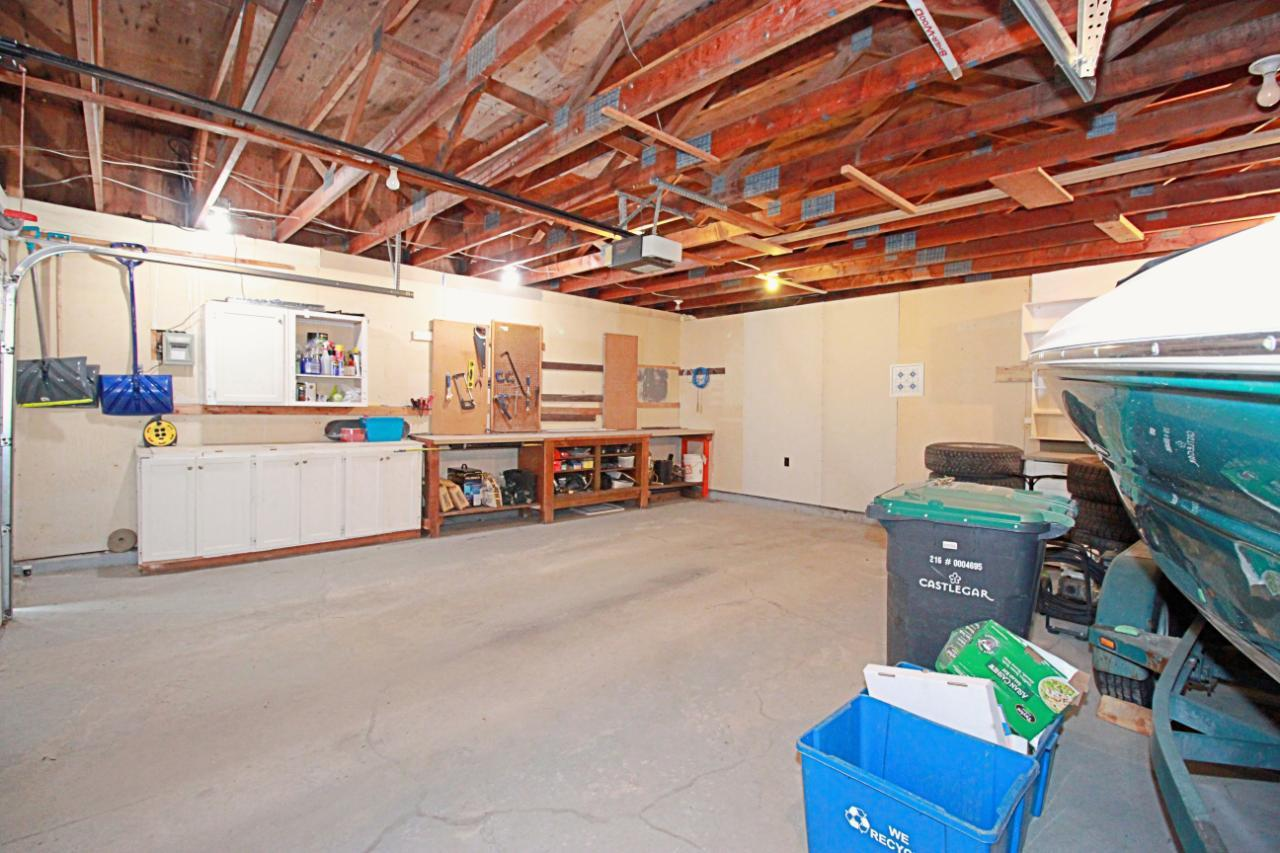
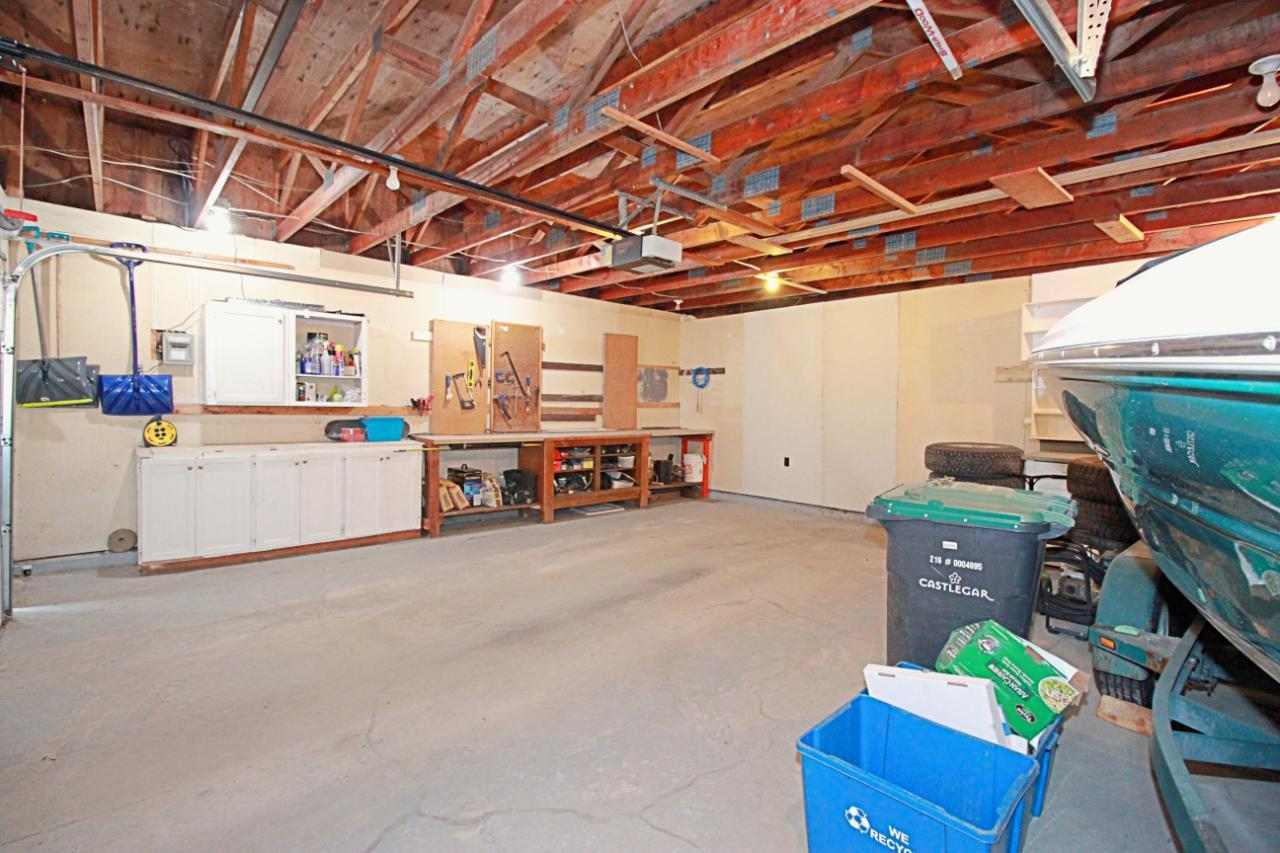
- wall art (906, 380)
